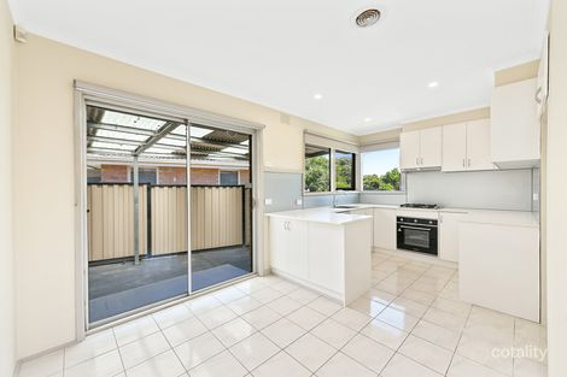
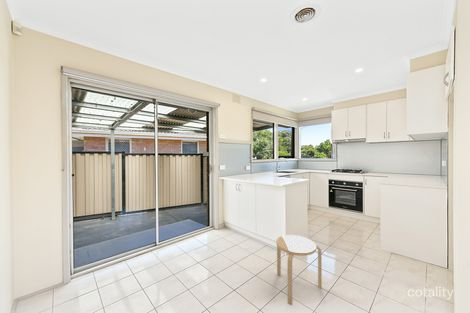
+ stool (291, 263)
